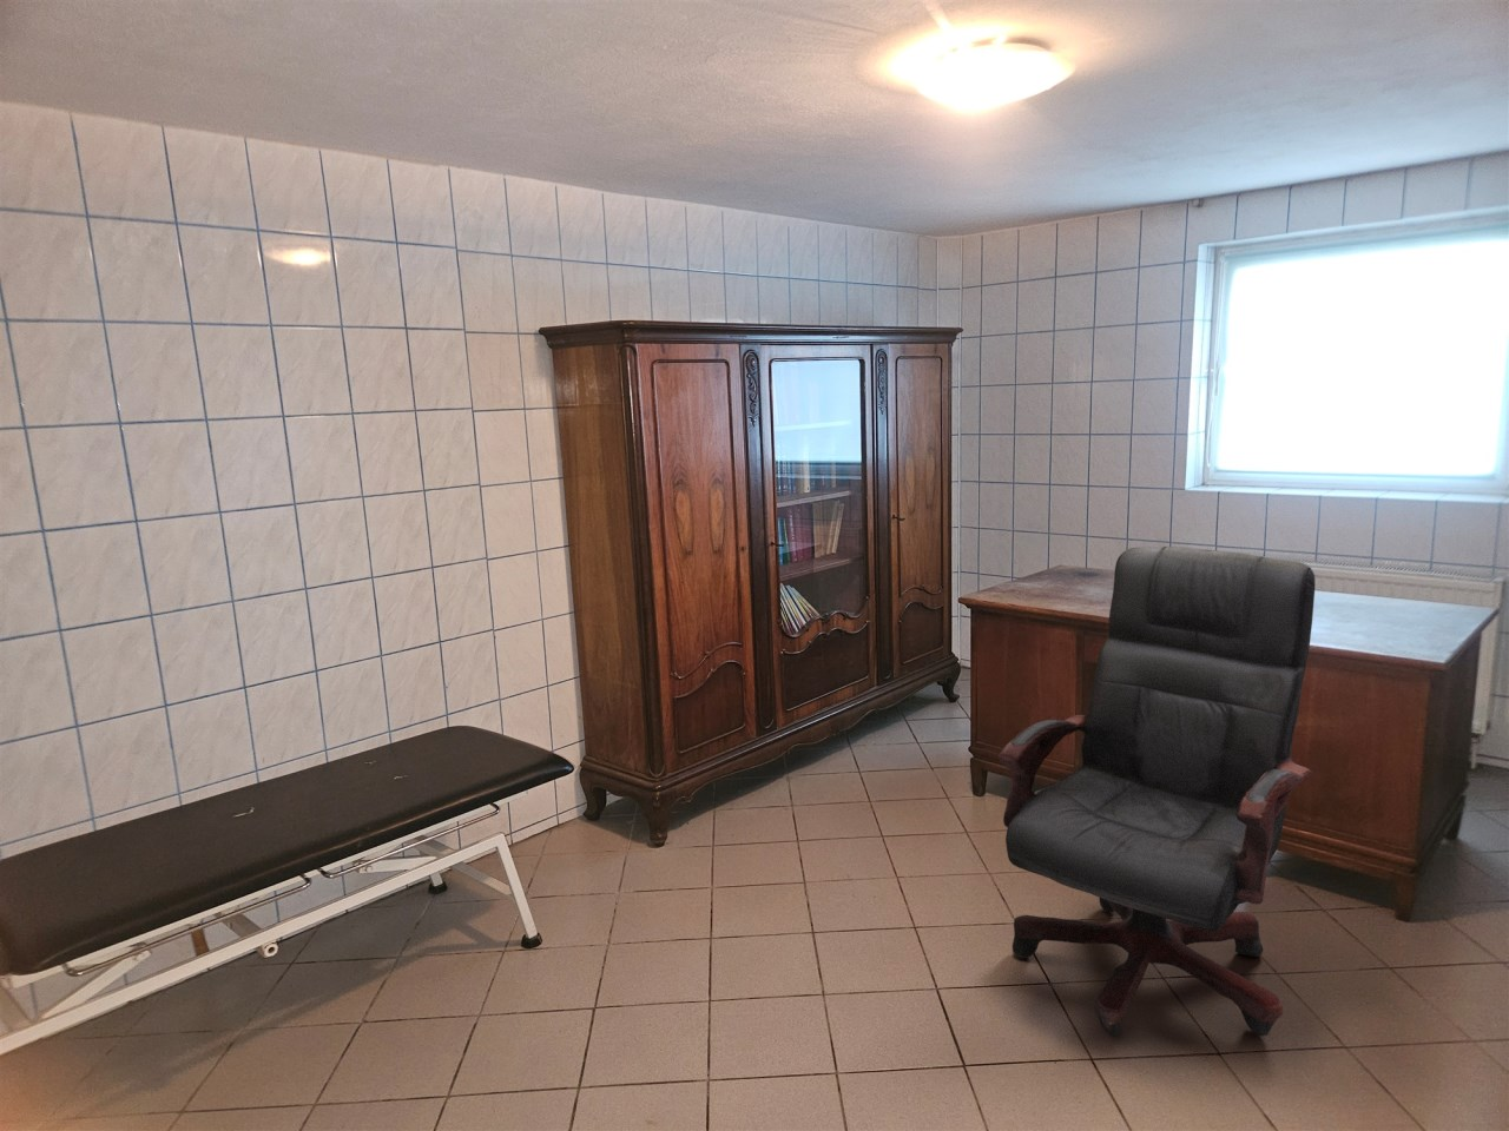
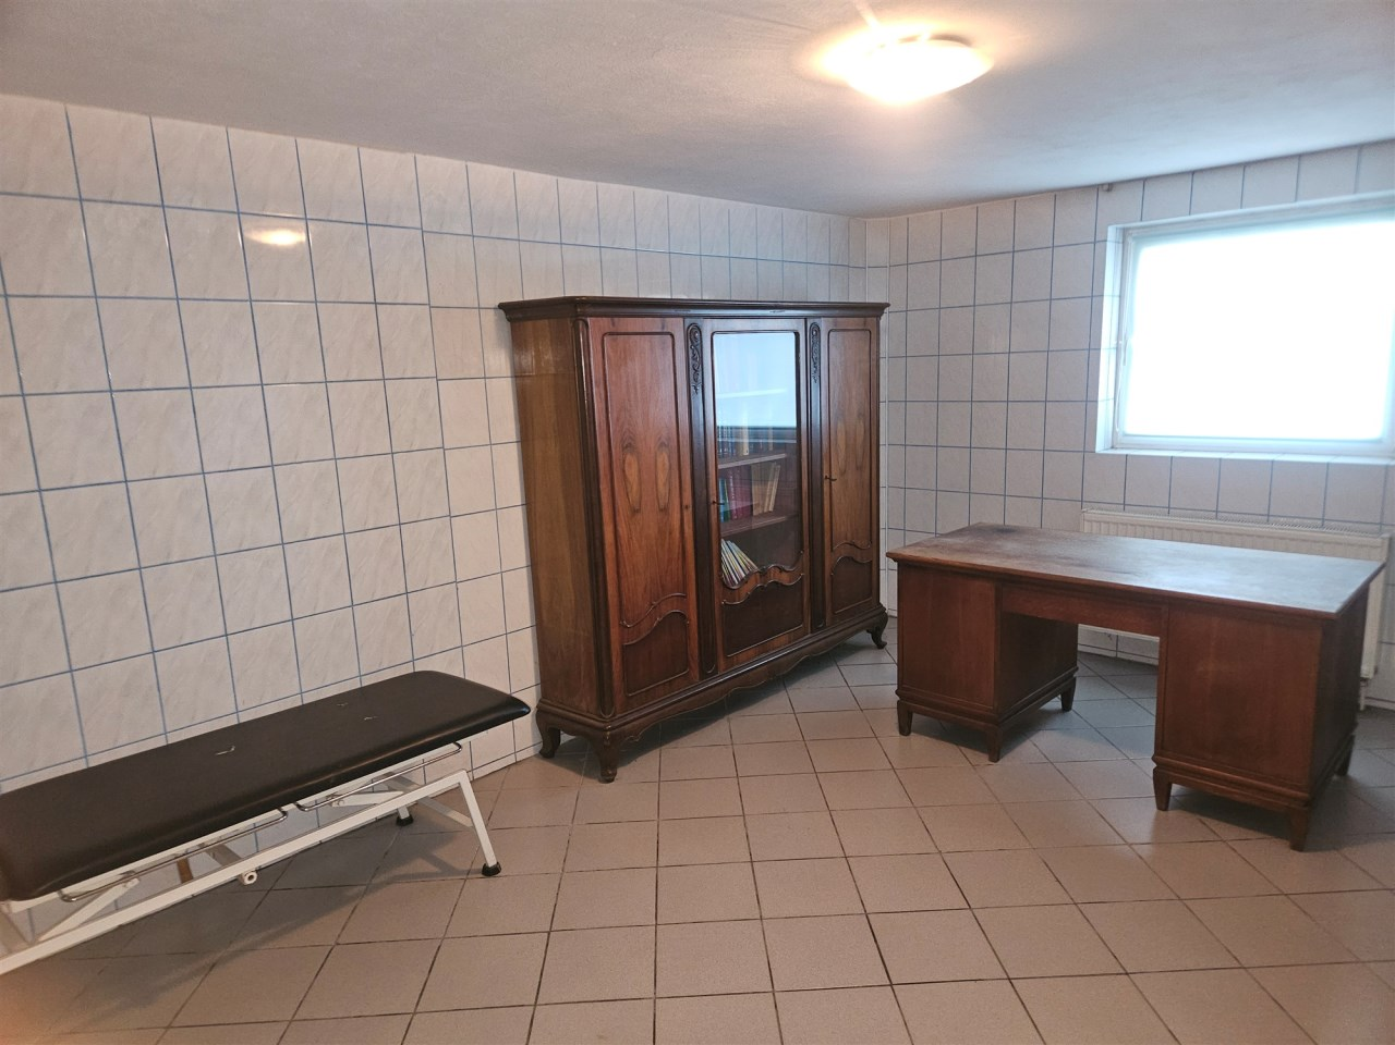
- office chair (1161, 781)
